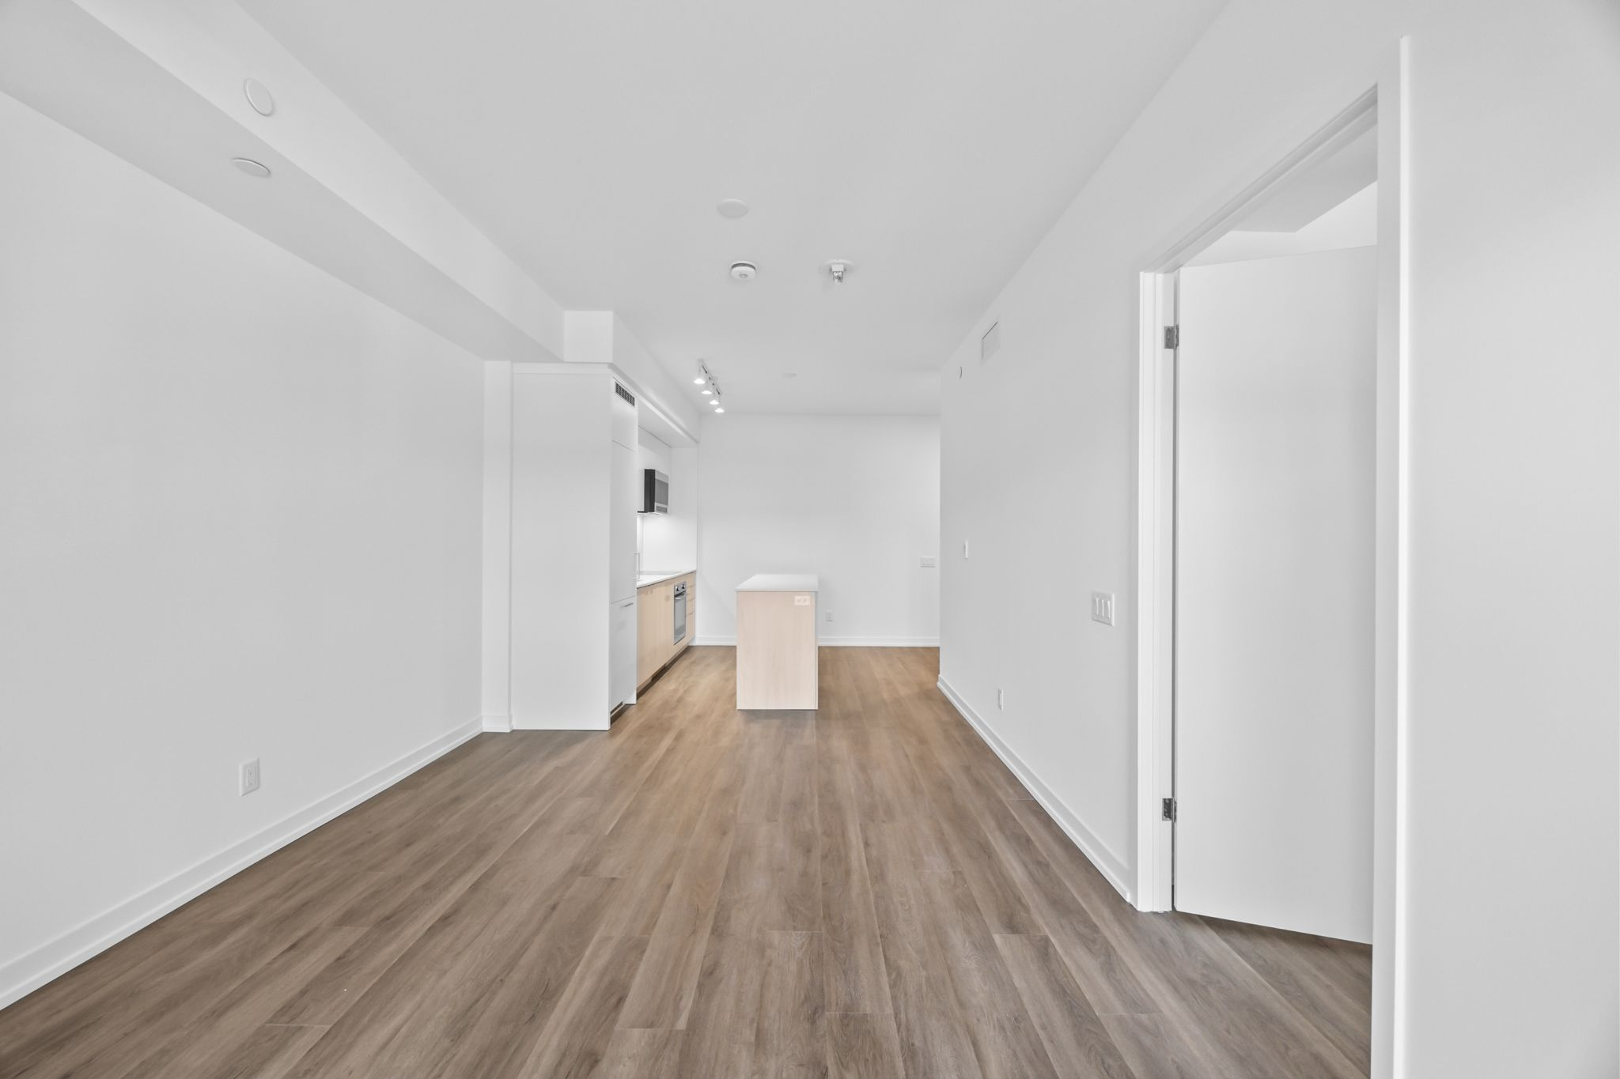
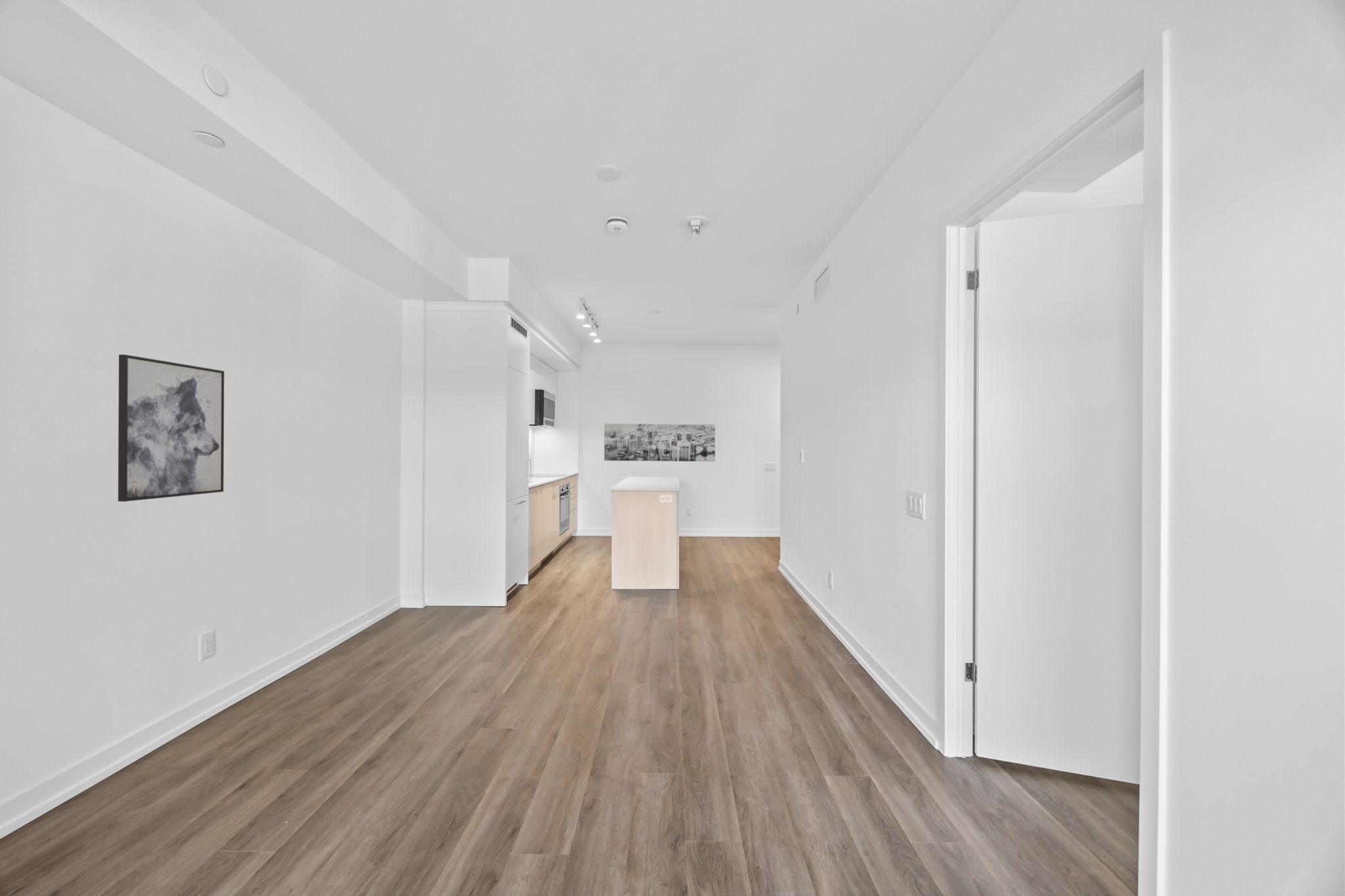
+ wall art (659, 442)
+ wall art (176, 429)
